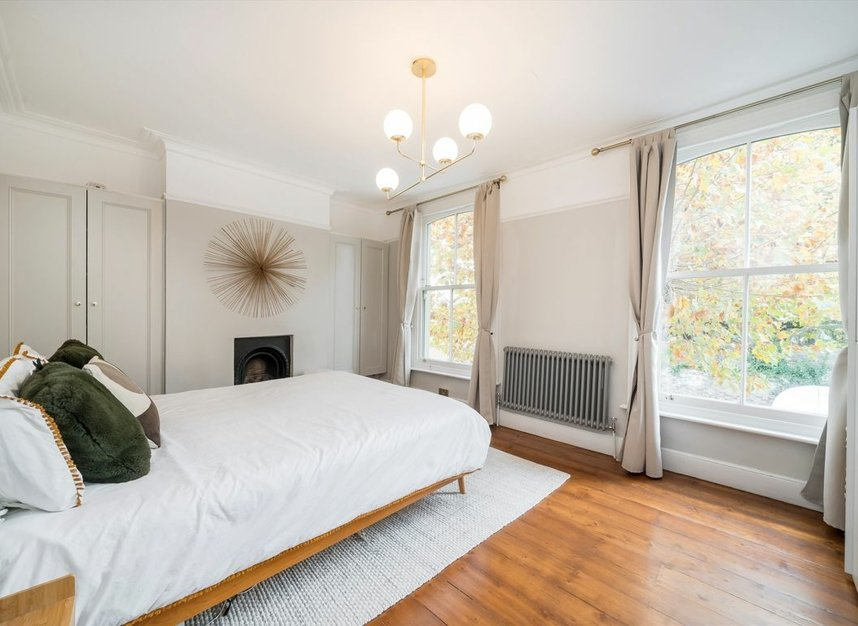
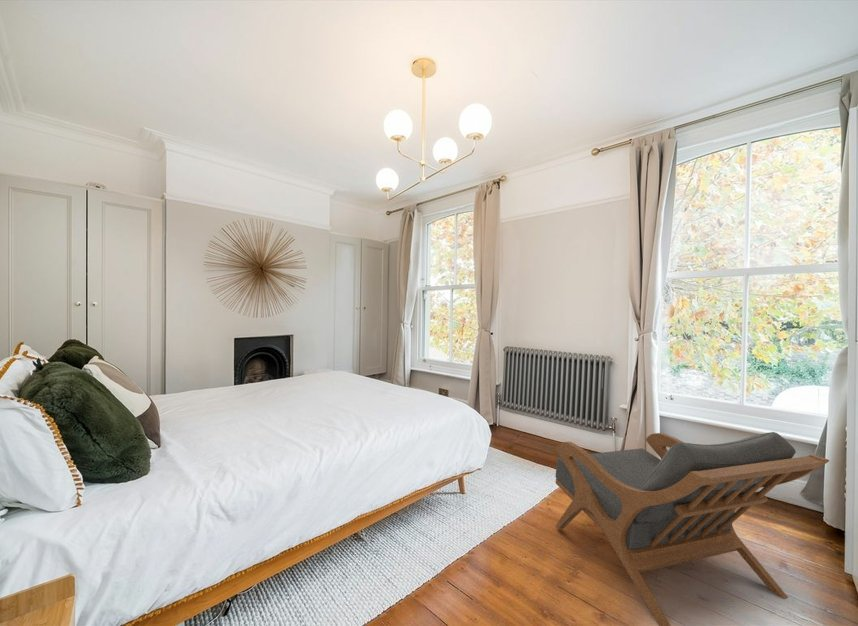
+ armchair (663, 488)
